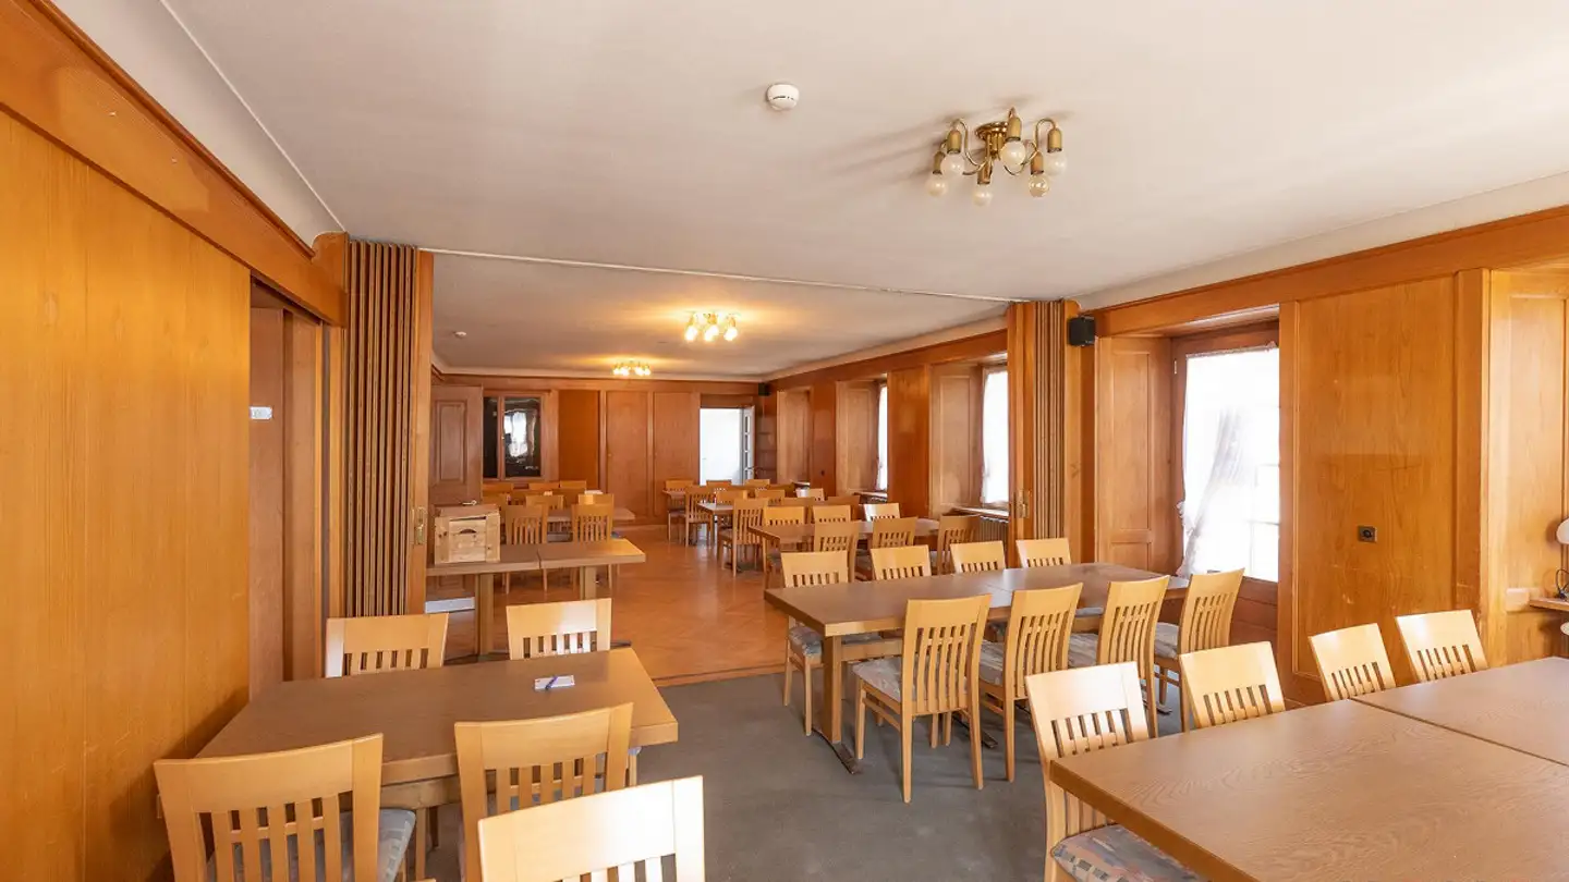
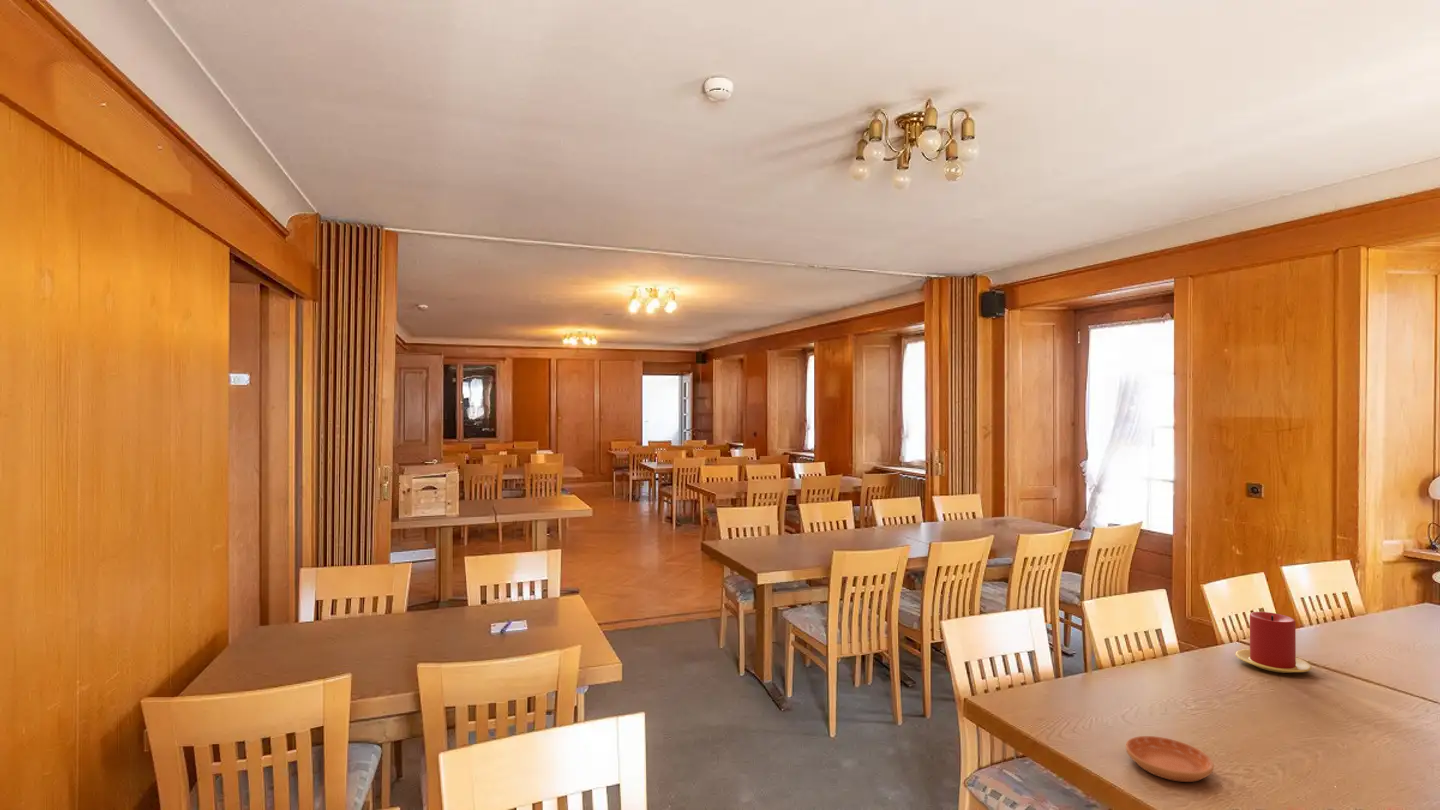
+ saucer (1168, 759)
+ candle (1272, 640)
